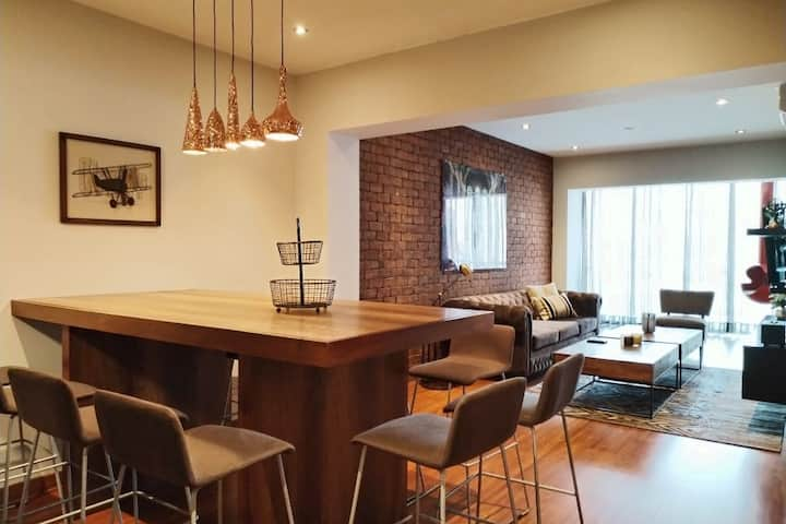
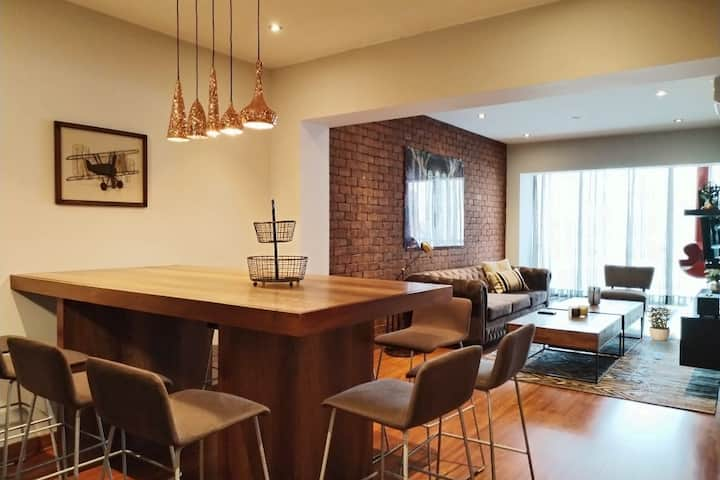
+ potted plant (659, 322)
